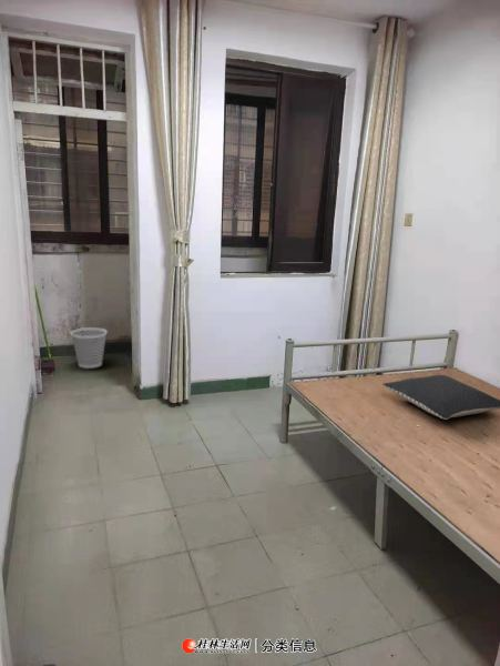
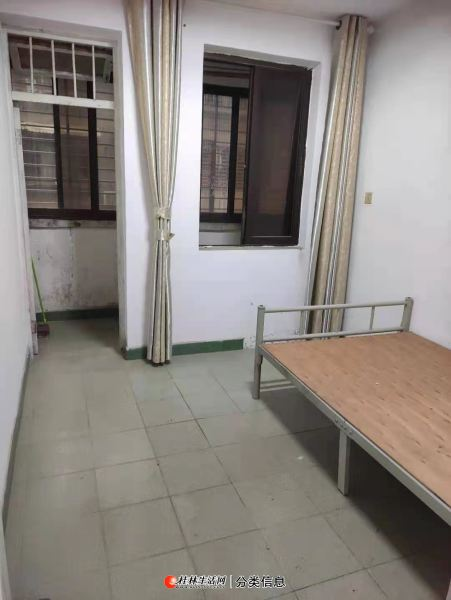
- wastebasket (89, 347)
- pillow (443, 395)
